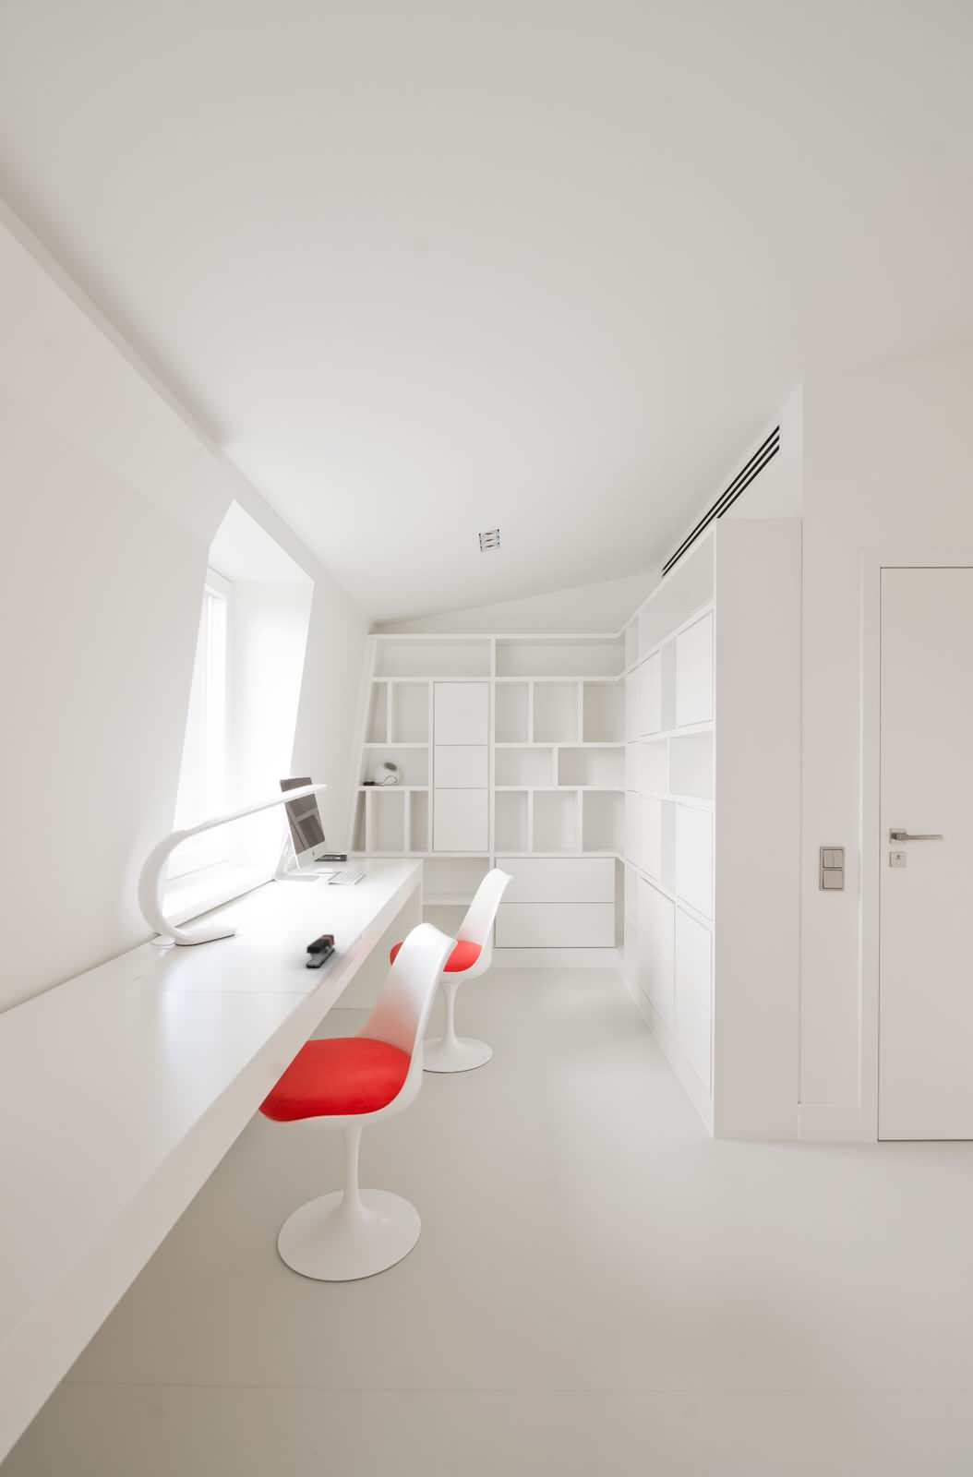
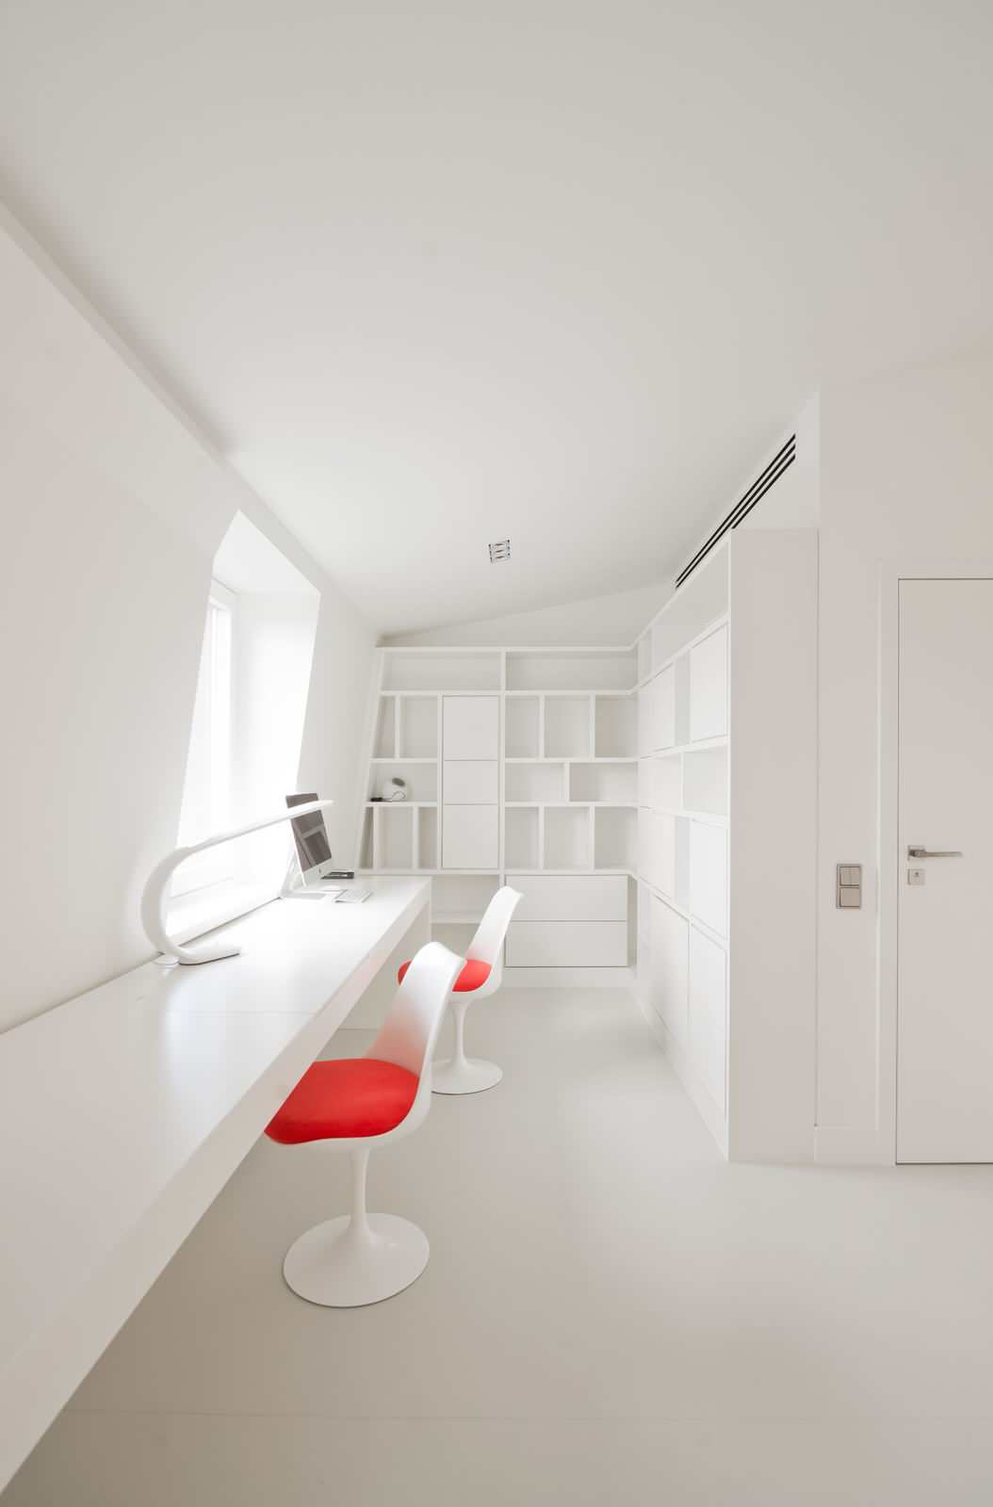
- stapler (320, 948)
